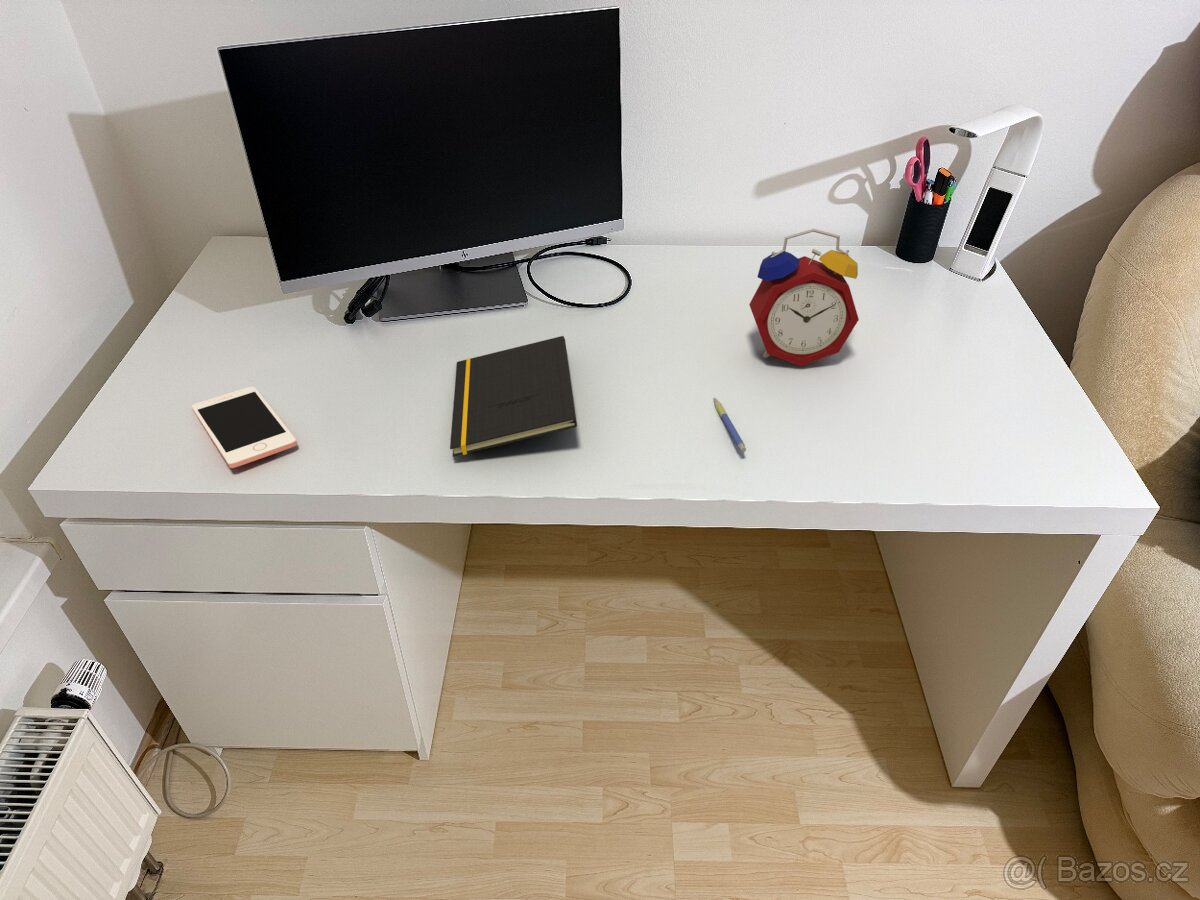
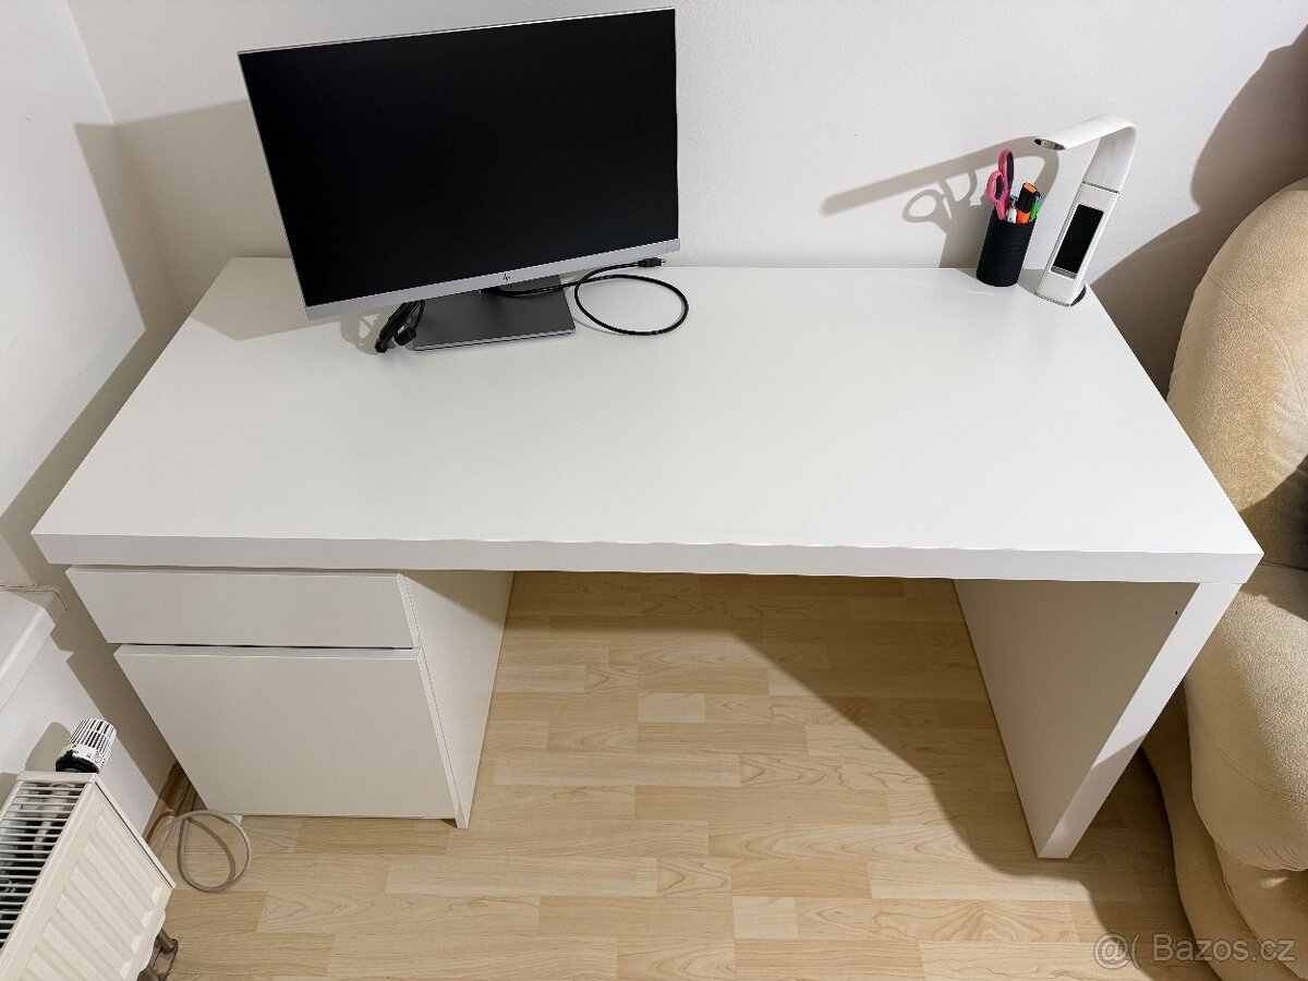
- cell phone (242, 424)
- pen (727, 422)
- notepad (512, 391)
- alarm clock (803, 292)
